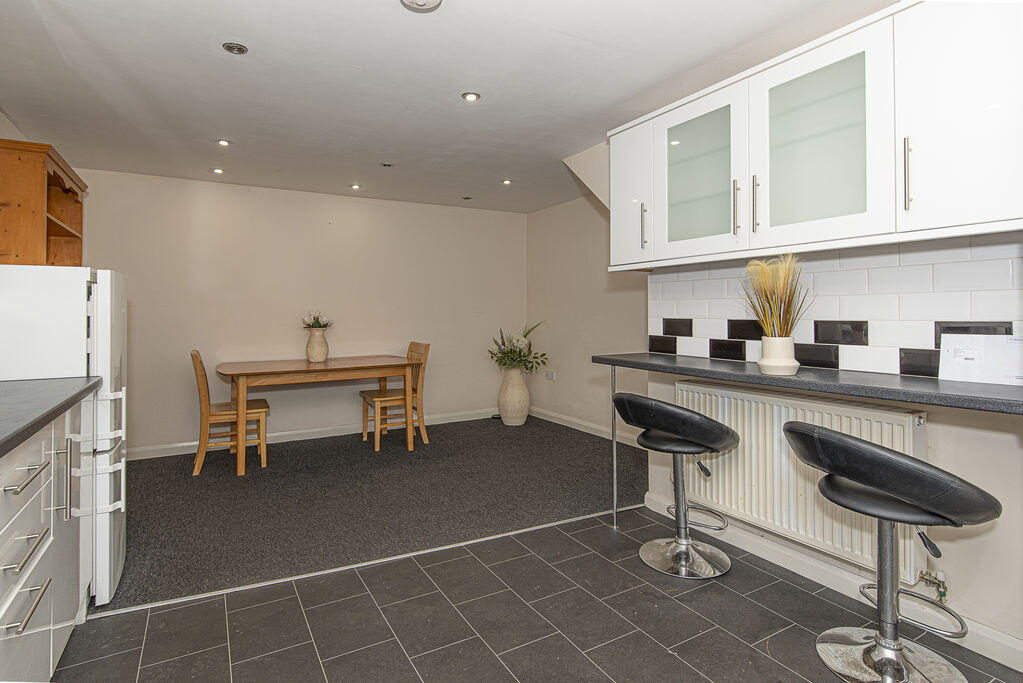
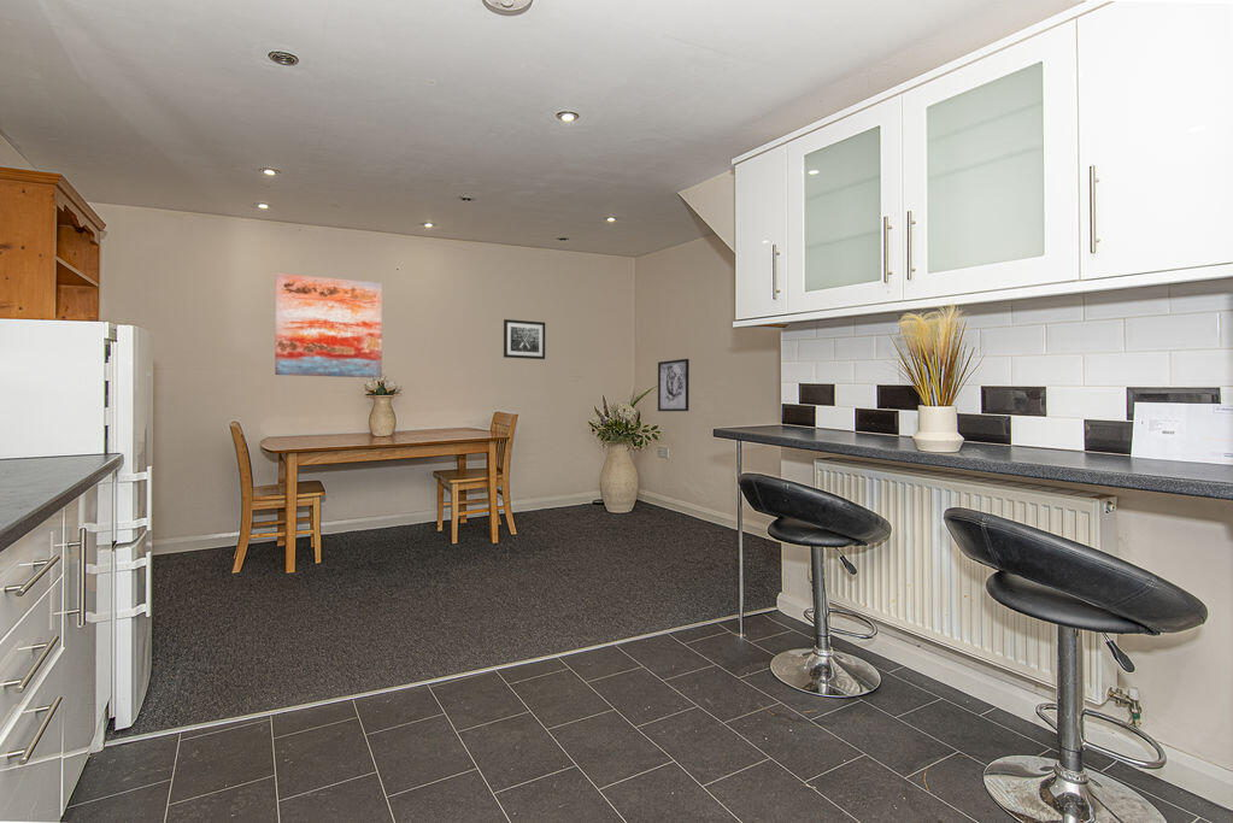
+ wall art (673, 386)
+ wall art (524, 339)
+ wall art (330, 327)
